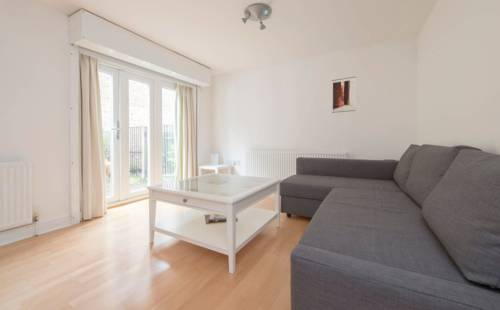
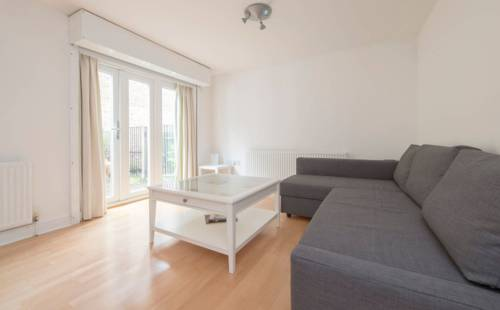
- wall art (343, 95)
